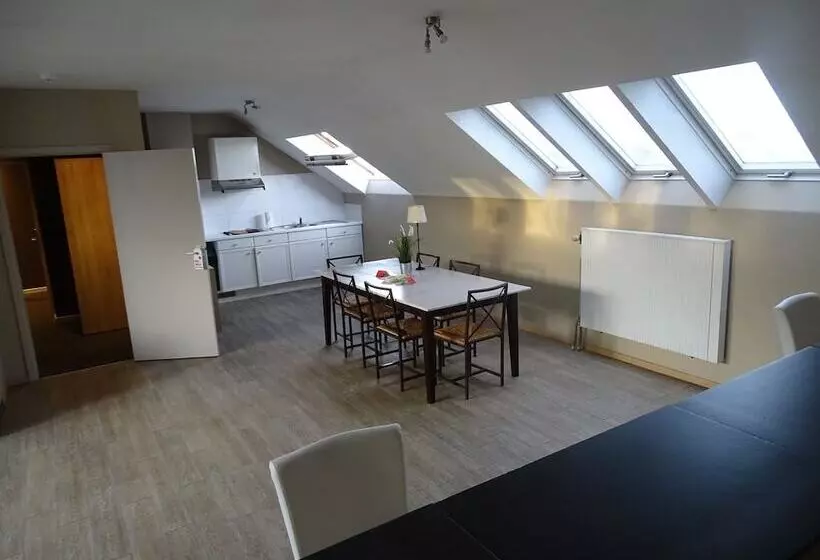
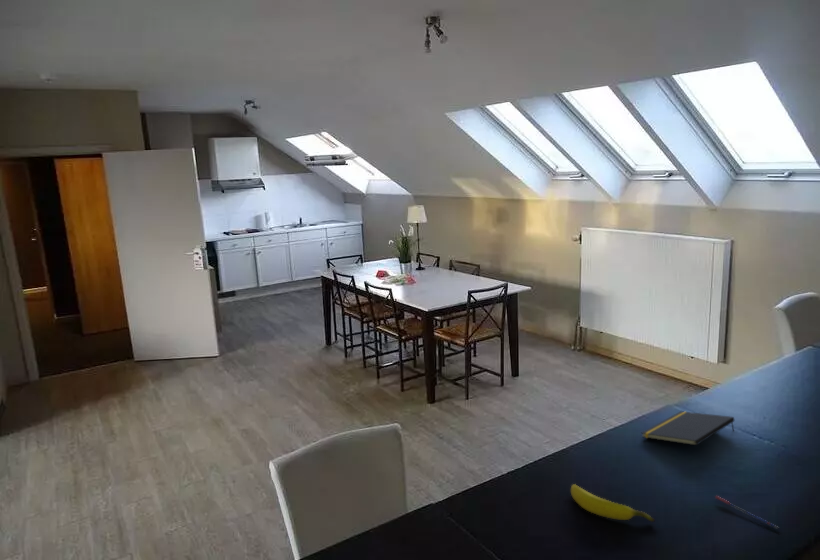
+ notepad (687, 427)
+ banana (605, 502)
+ pen (745, 511)
